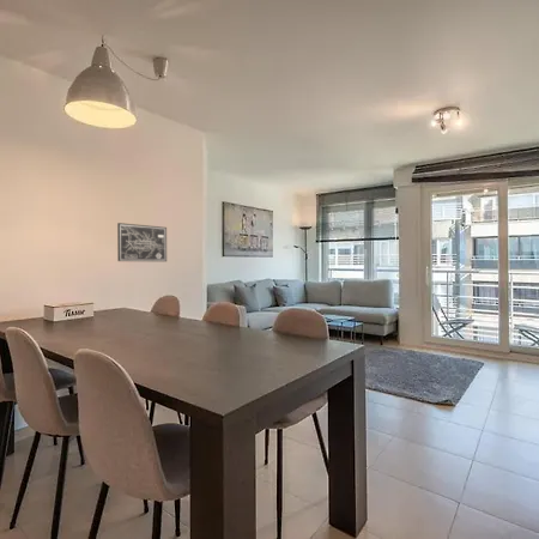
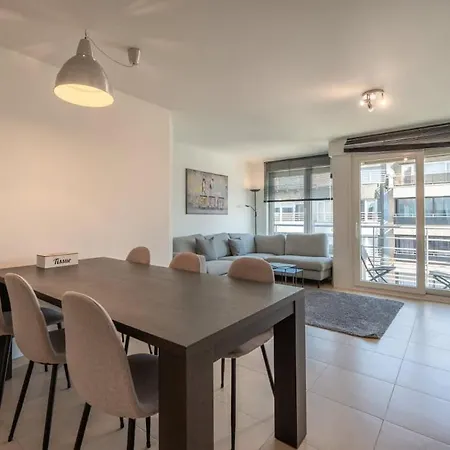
- wall art (143, 243)
